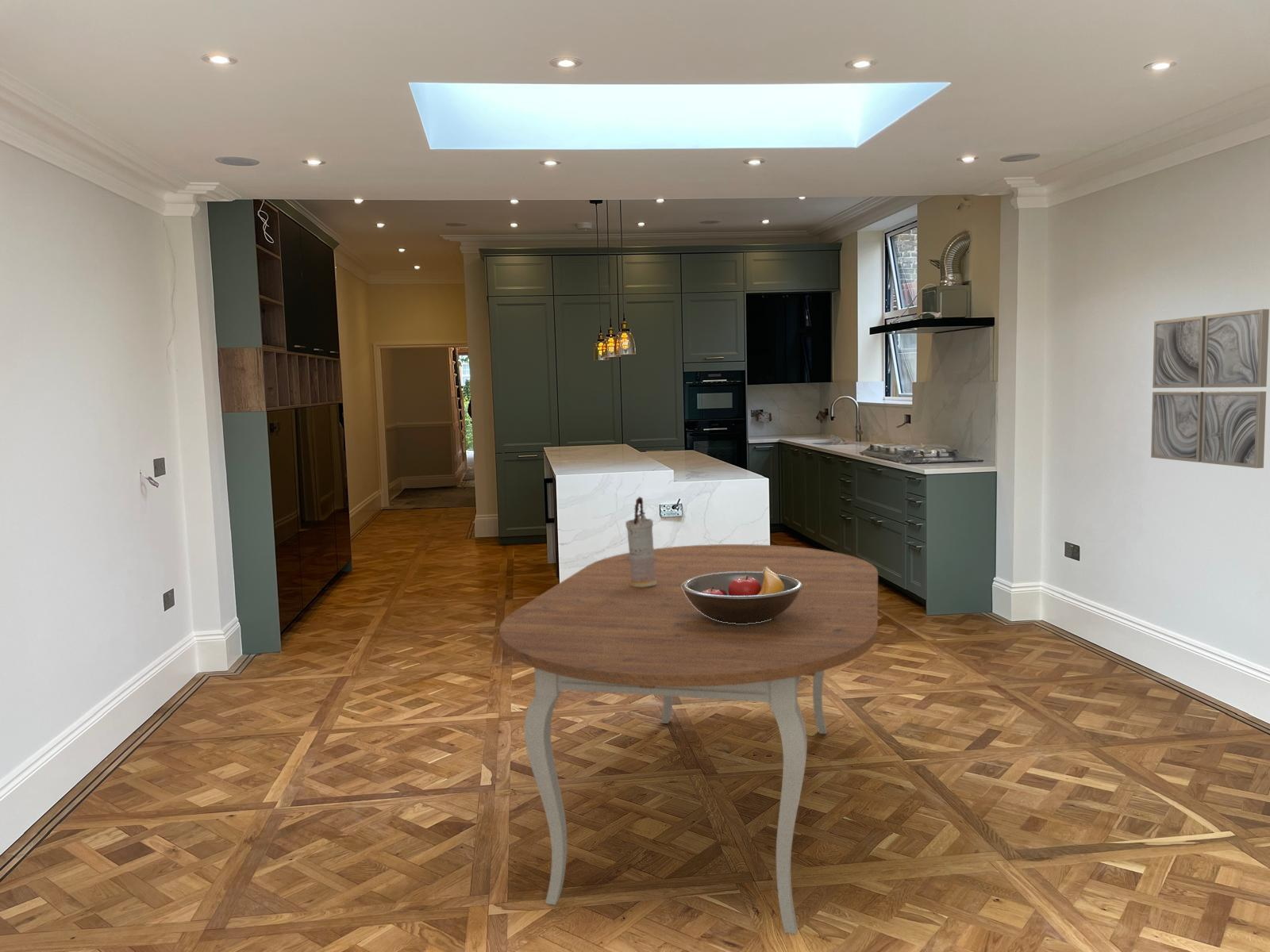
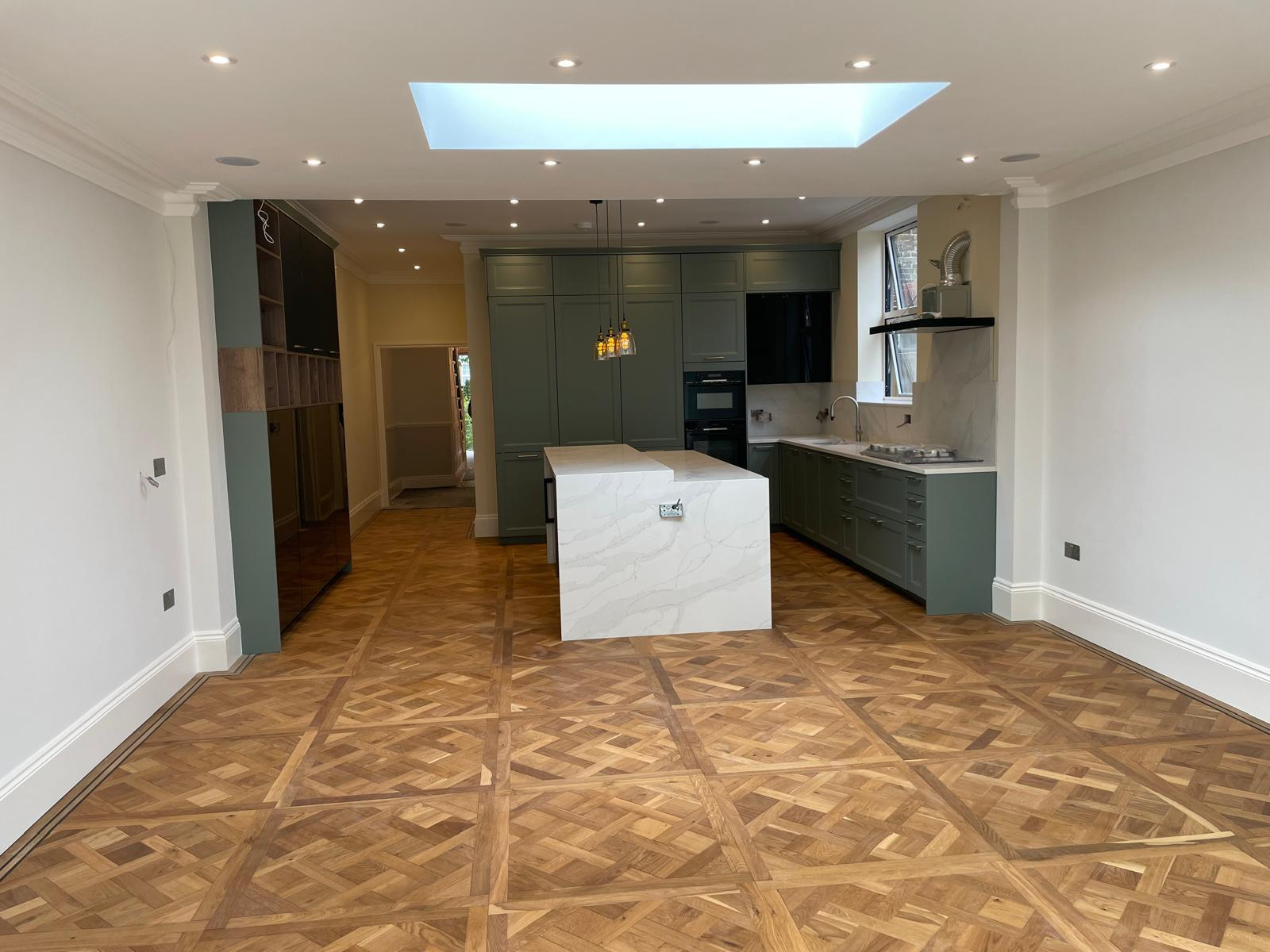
- vase (641, 540)
- wall art (1205, 387)
- fruit bowl (741, 595)
- dining table (710, 697)
